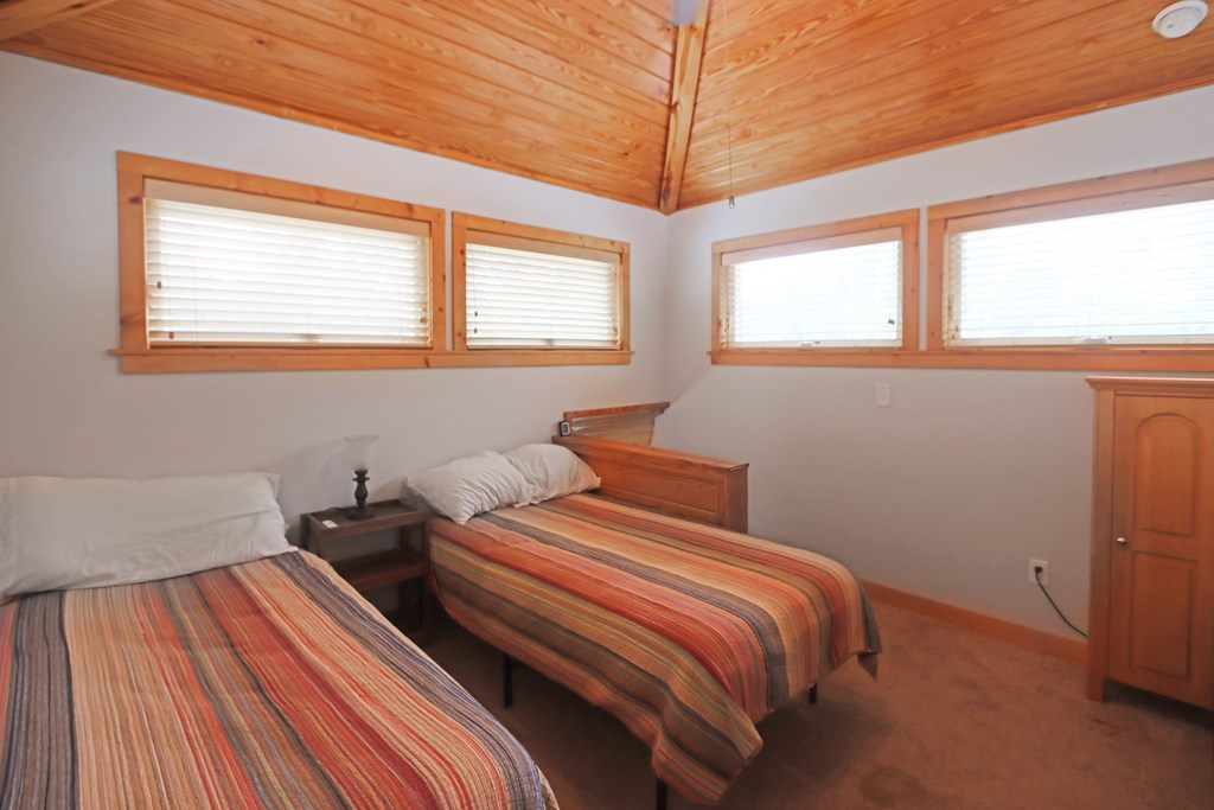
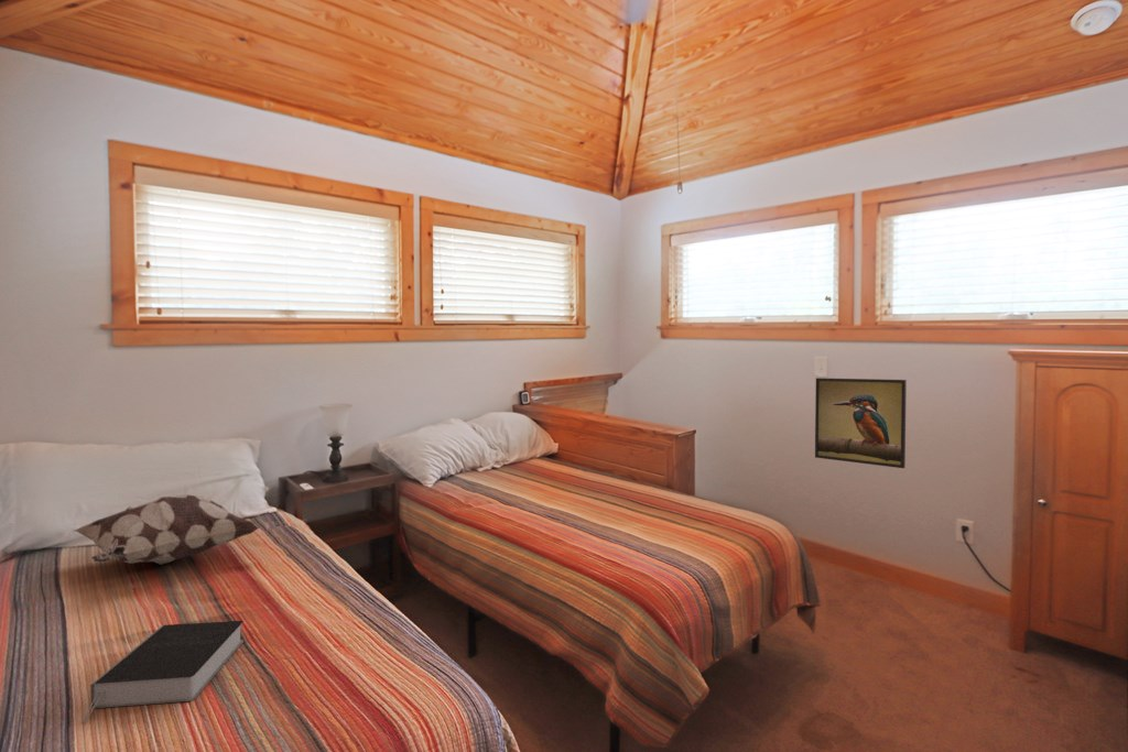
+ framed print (858, 421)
+ decorative pillow (166, 530)
+ book (170, 665)
